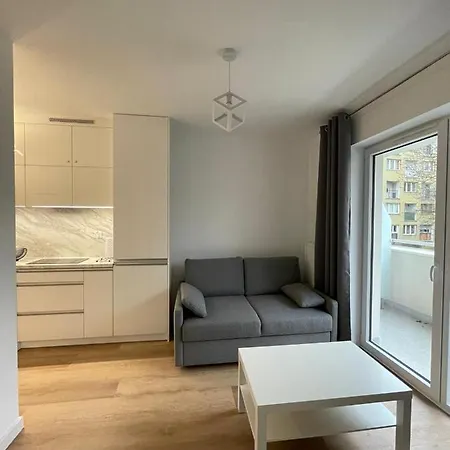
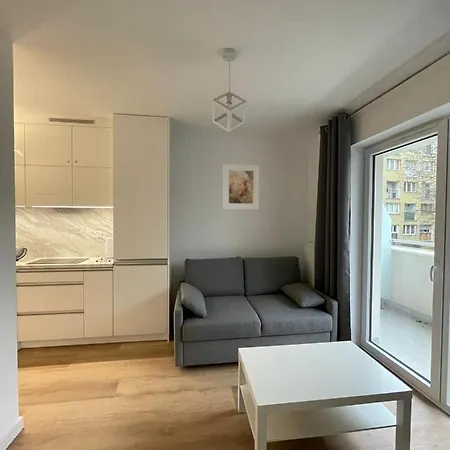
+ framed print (241, 187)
